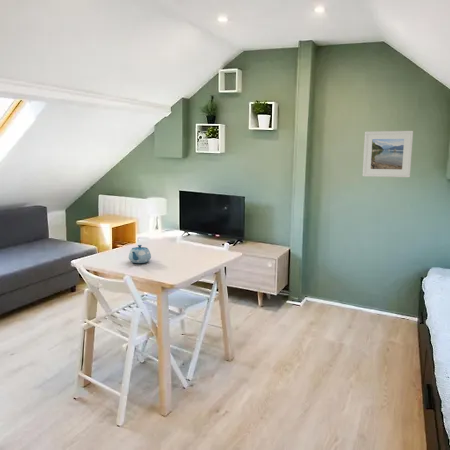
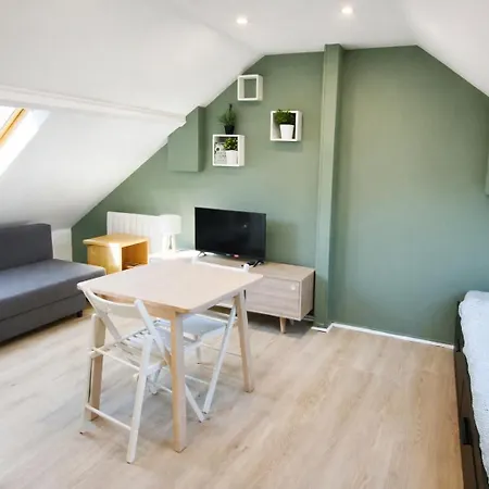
- chinaware (139, 253)
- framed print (387, 154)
